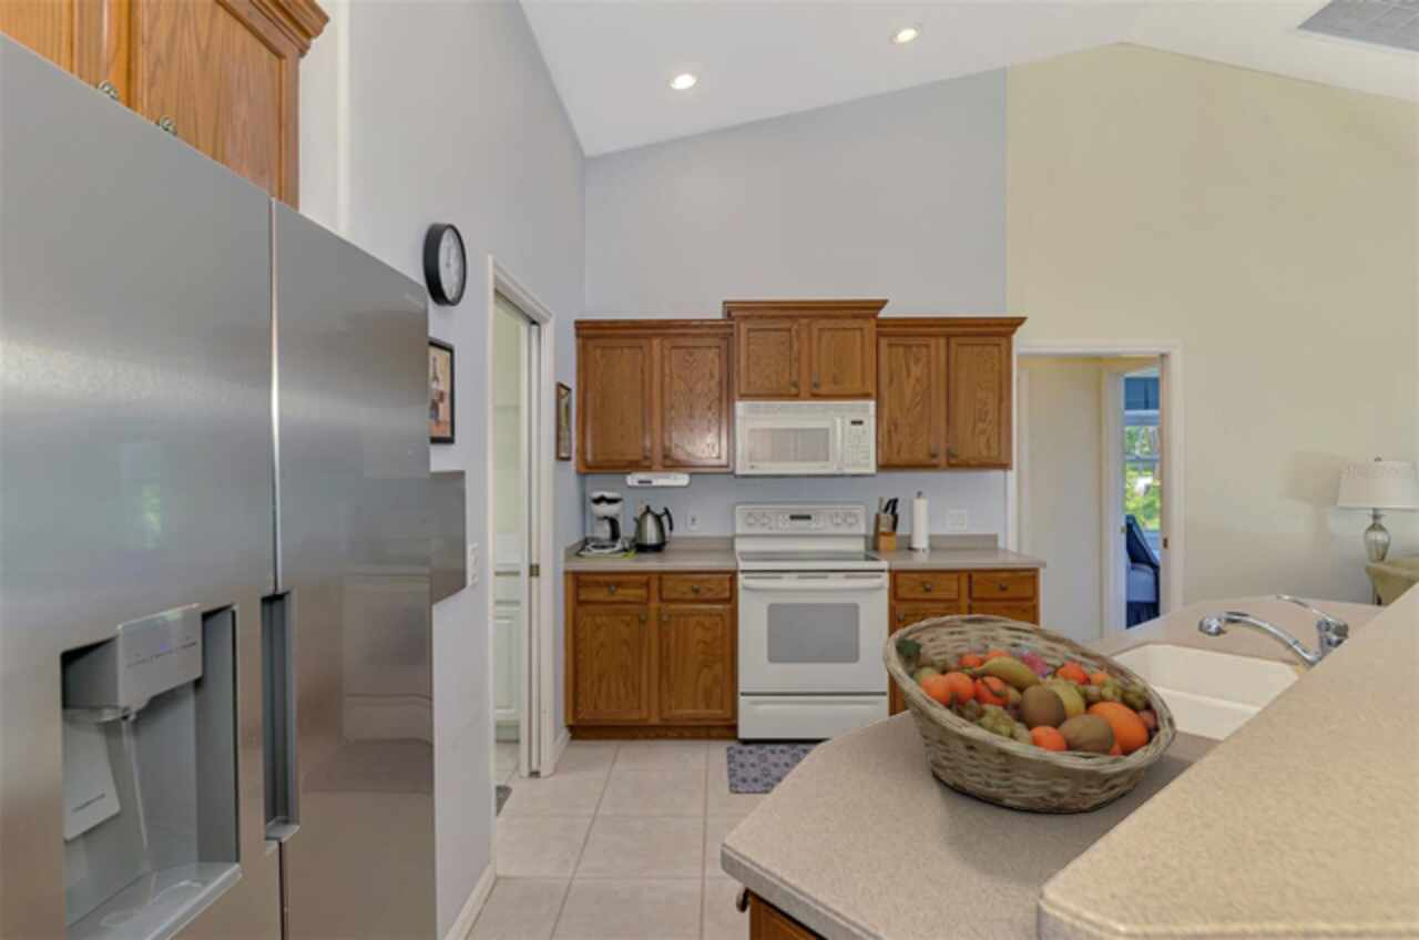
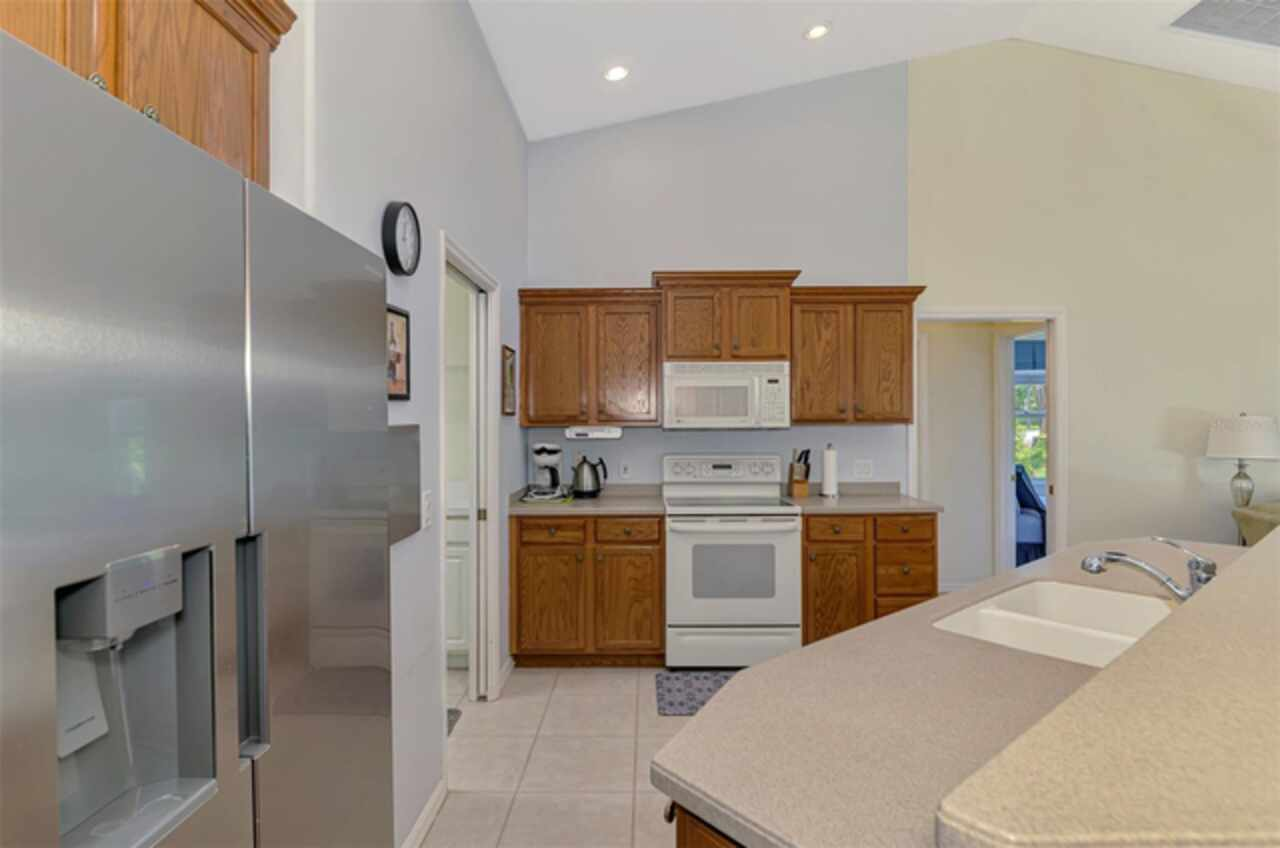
- fruit basket (1022, 701)
